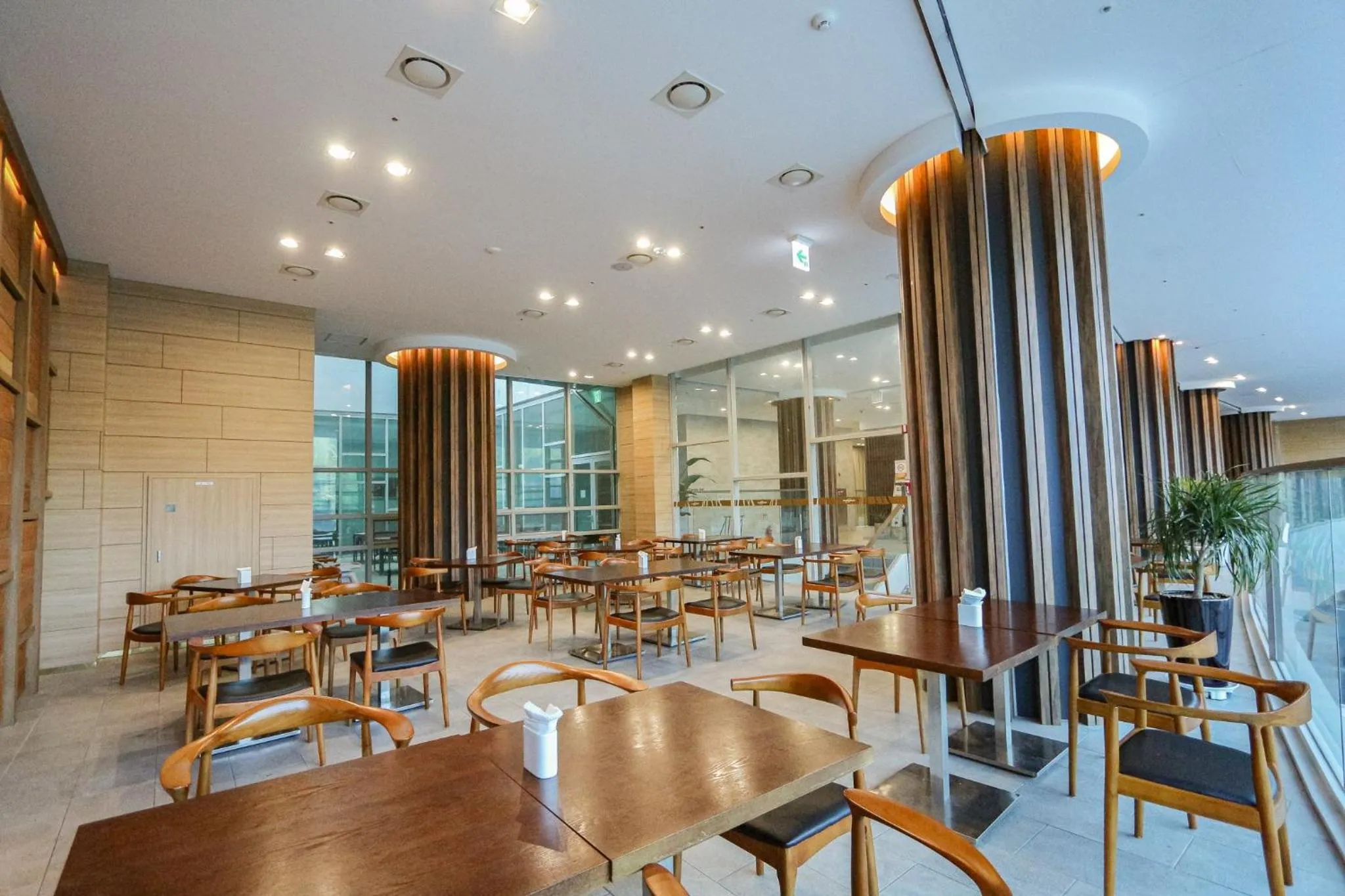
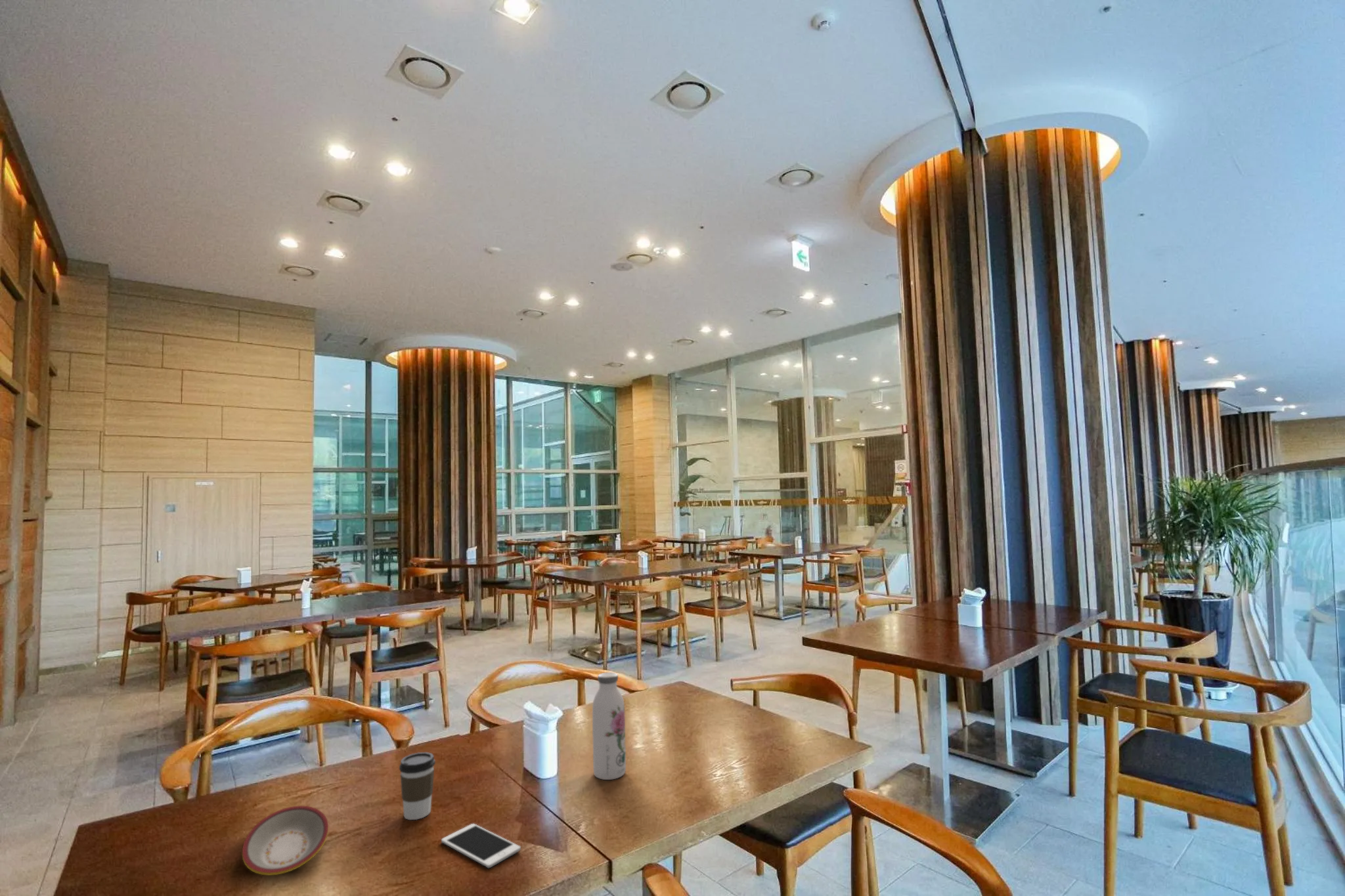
+ cell phone (480, 844)
+ plate (286, 842)
+ water bottle (608, 723)
+ coffee cup (417, 786)
